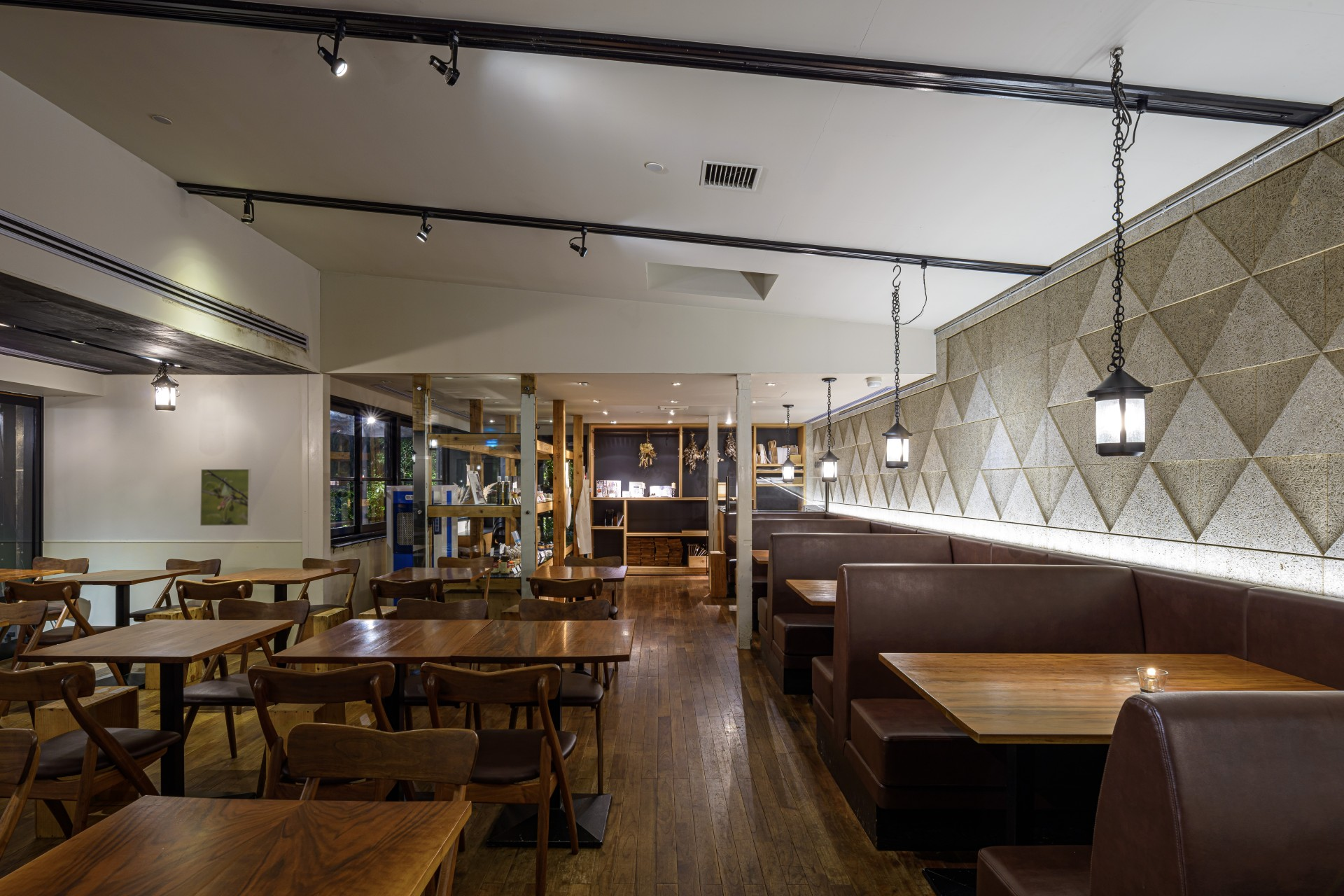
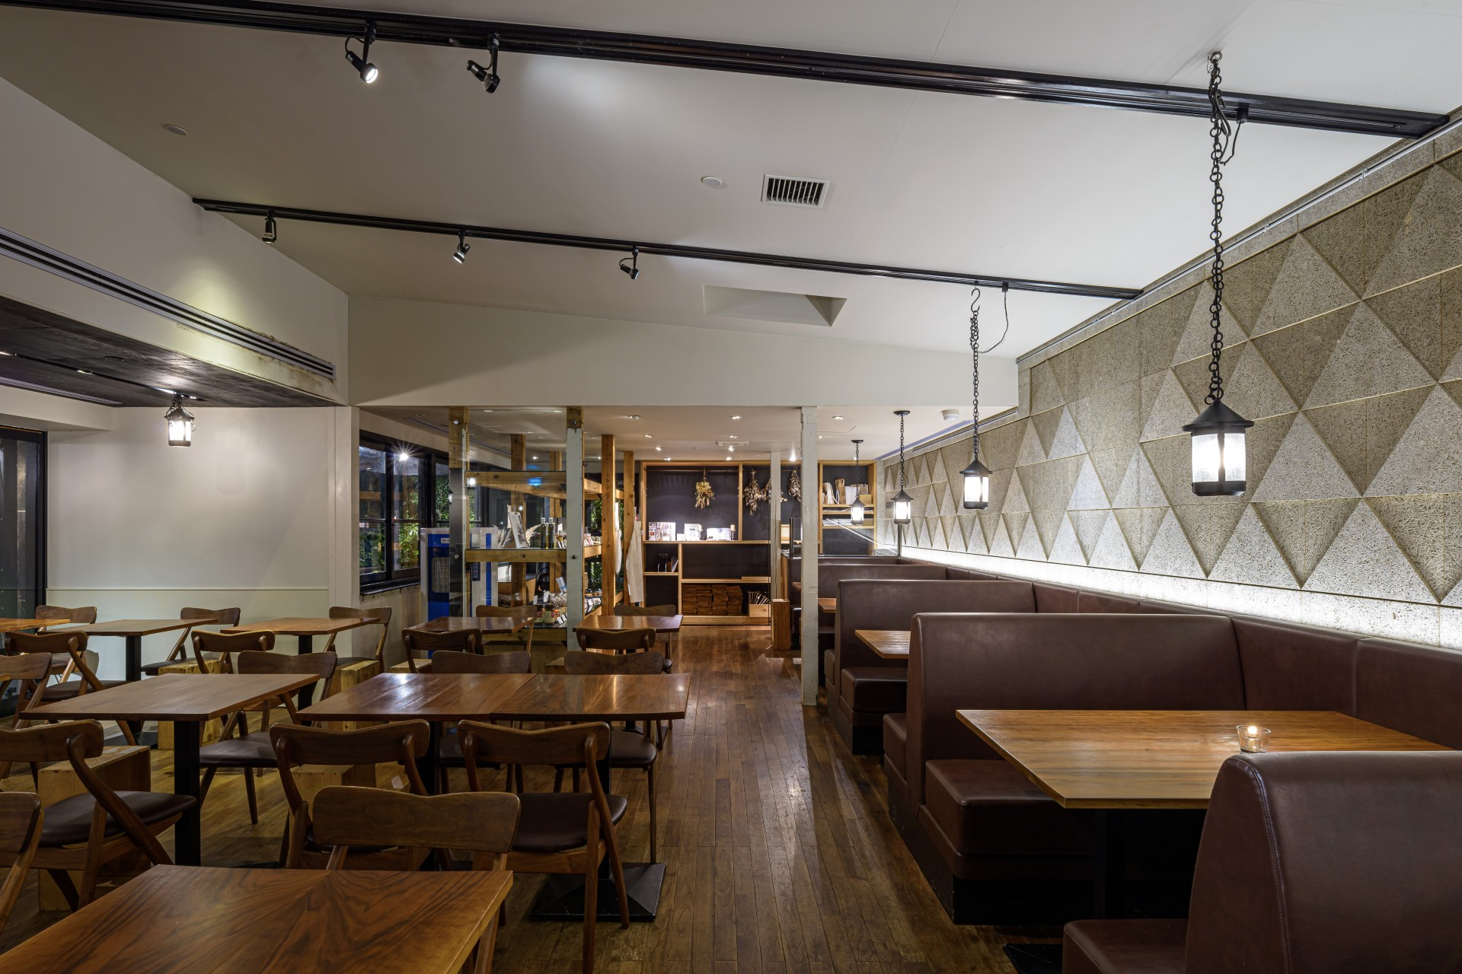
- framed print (225, 497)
